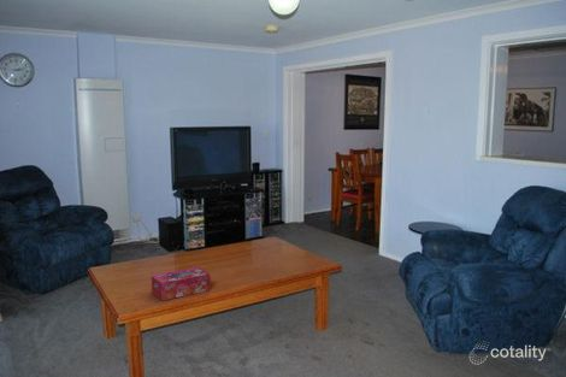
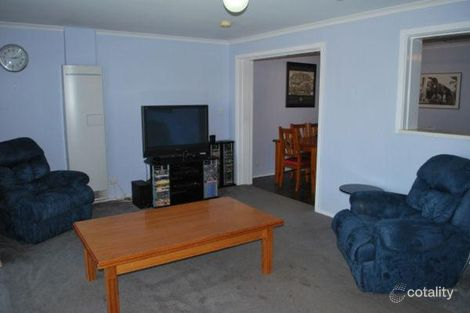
- tissue box (181, 283)
